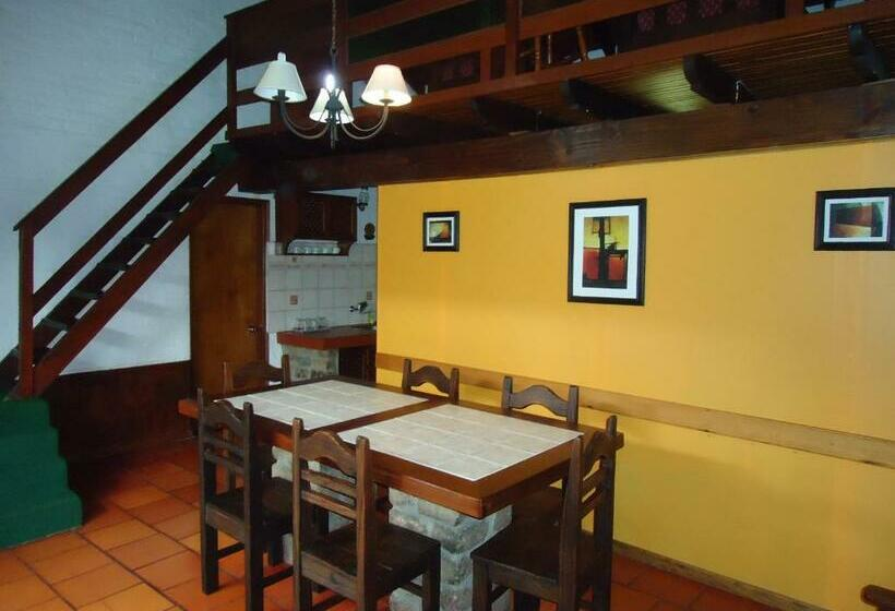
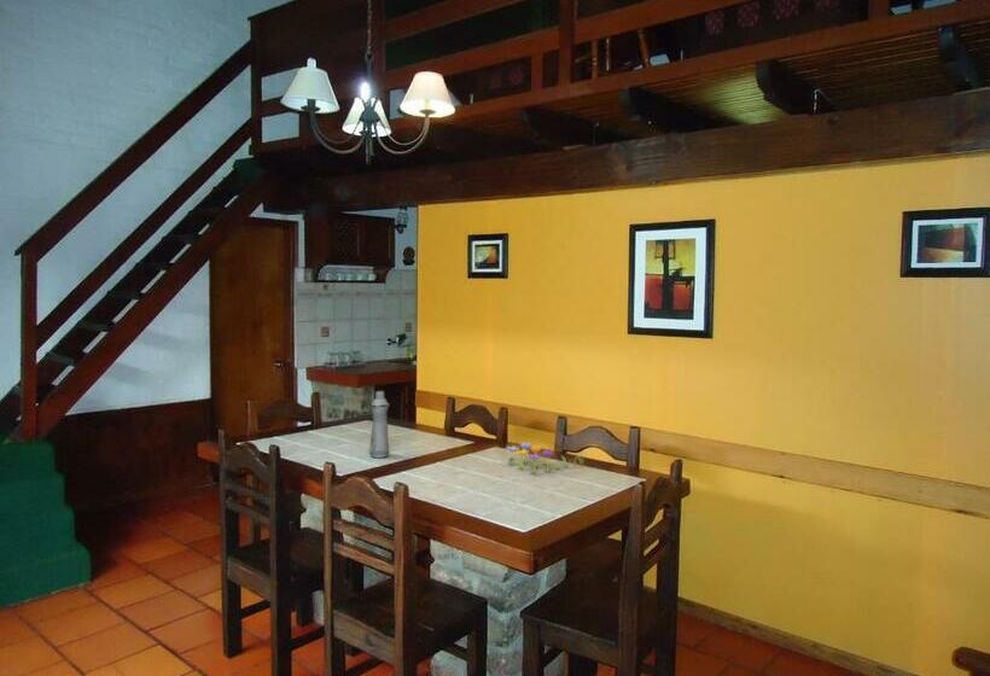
+ bottle (379, 424)
+ flower (548, 455)
